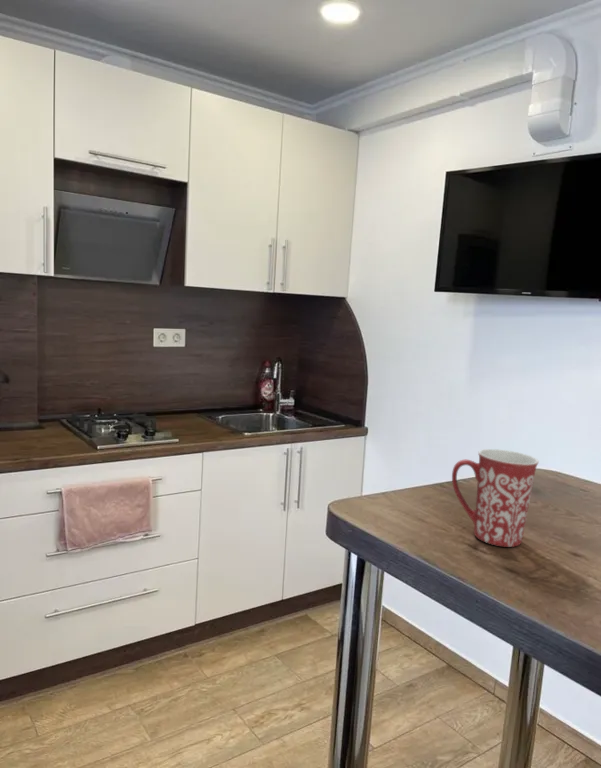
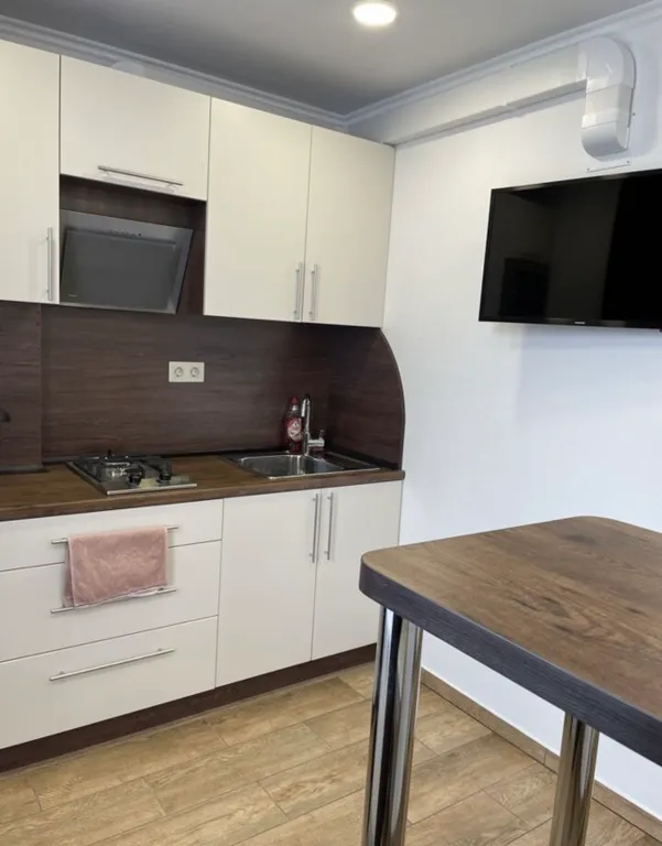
- mug (491, 495)
